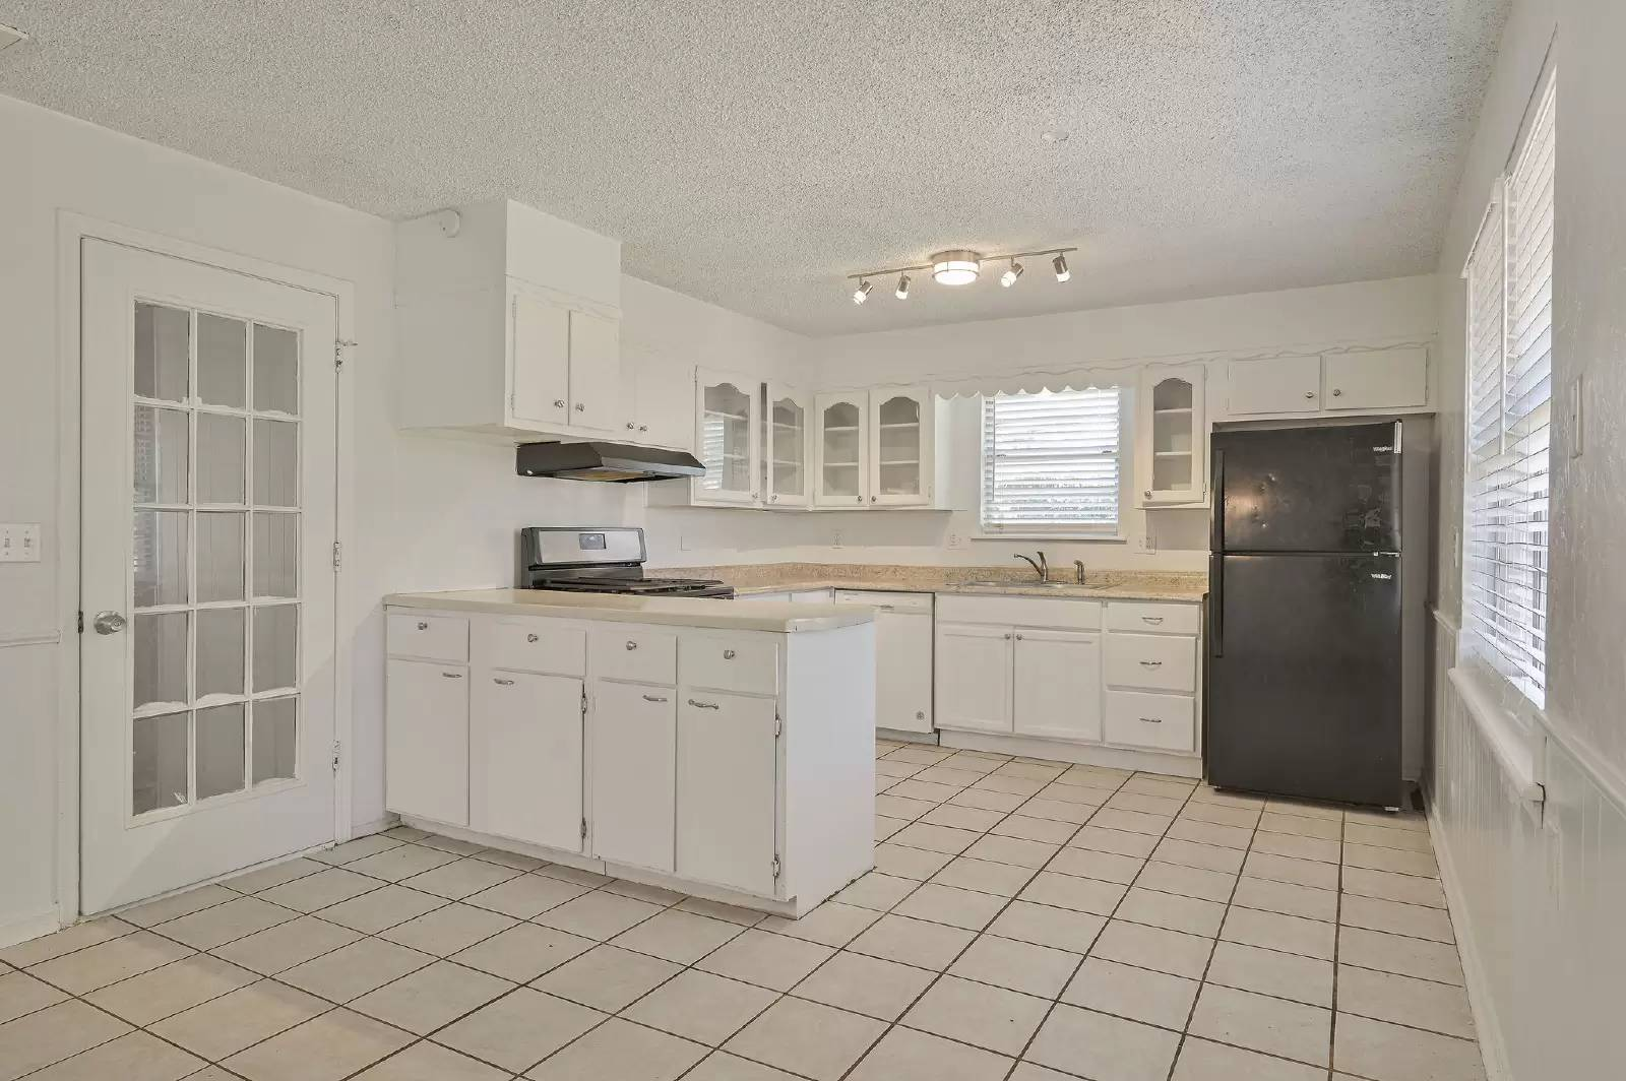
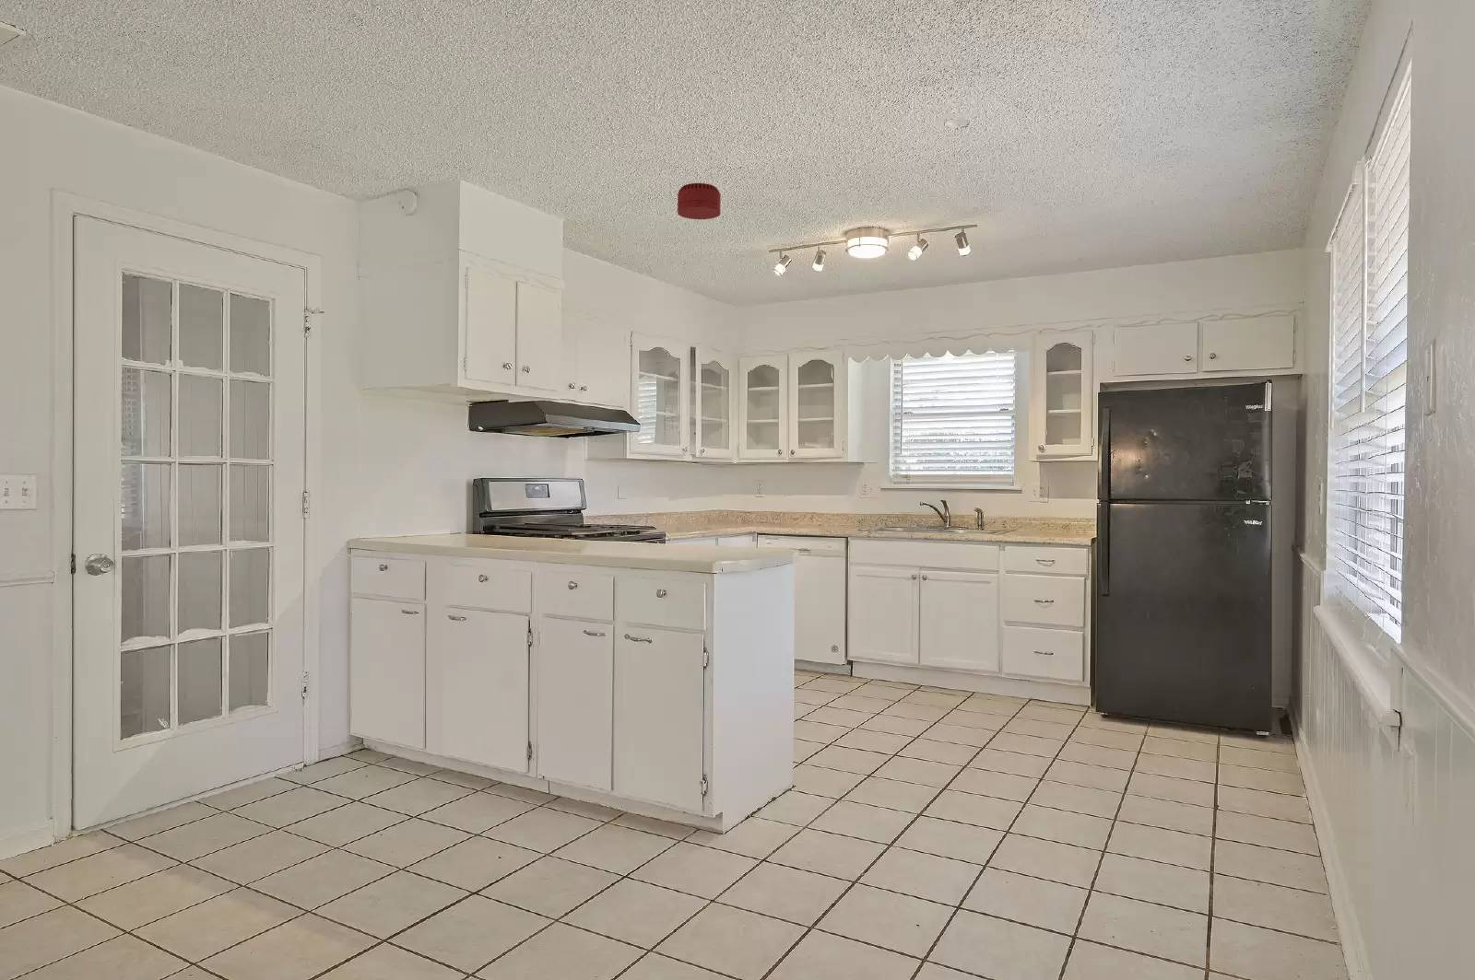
+ smoke detector (699, 200)
